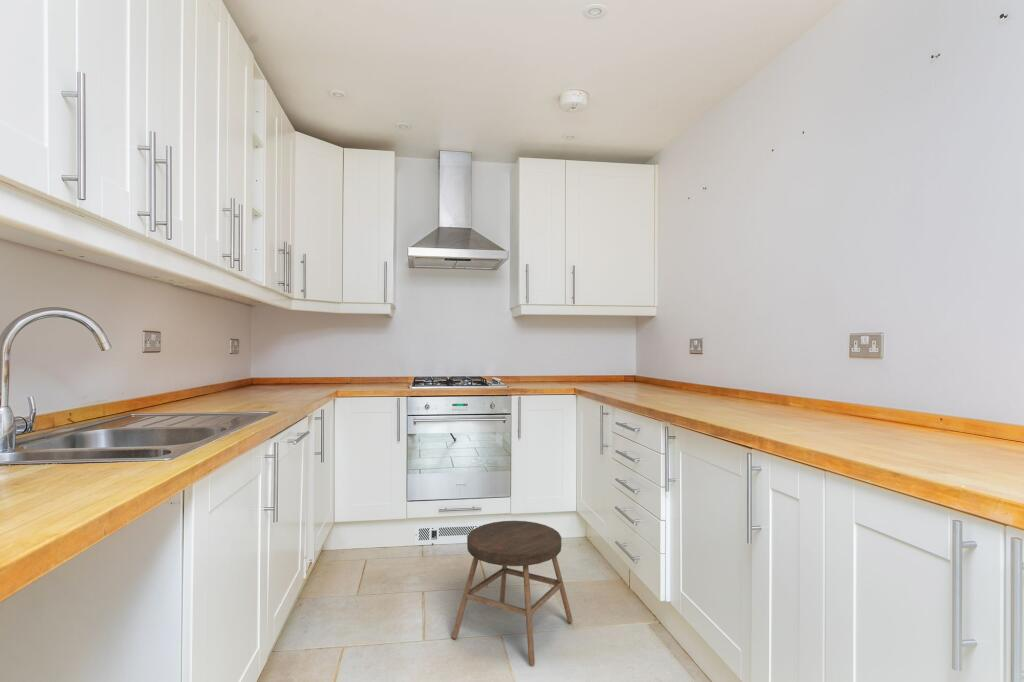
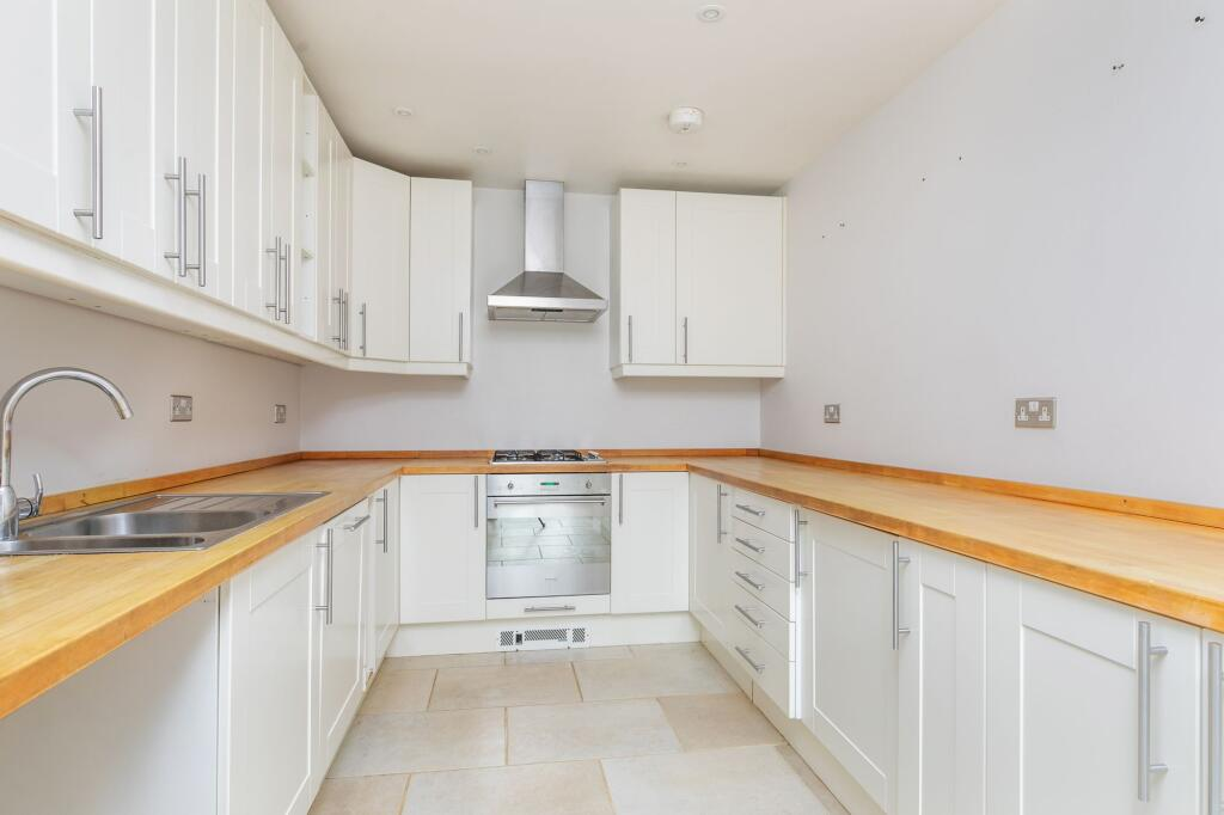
- stool (514, 575)
